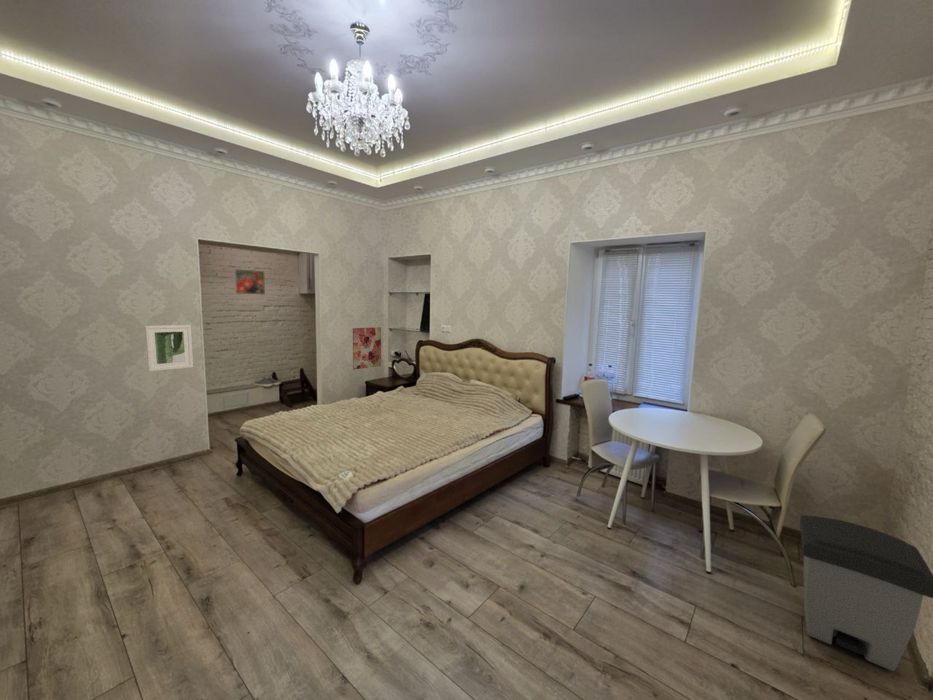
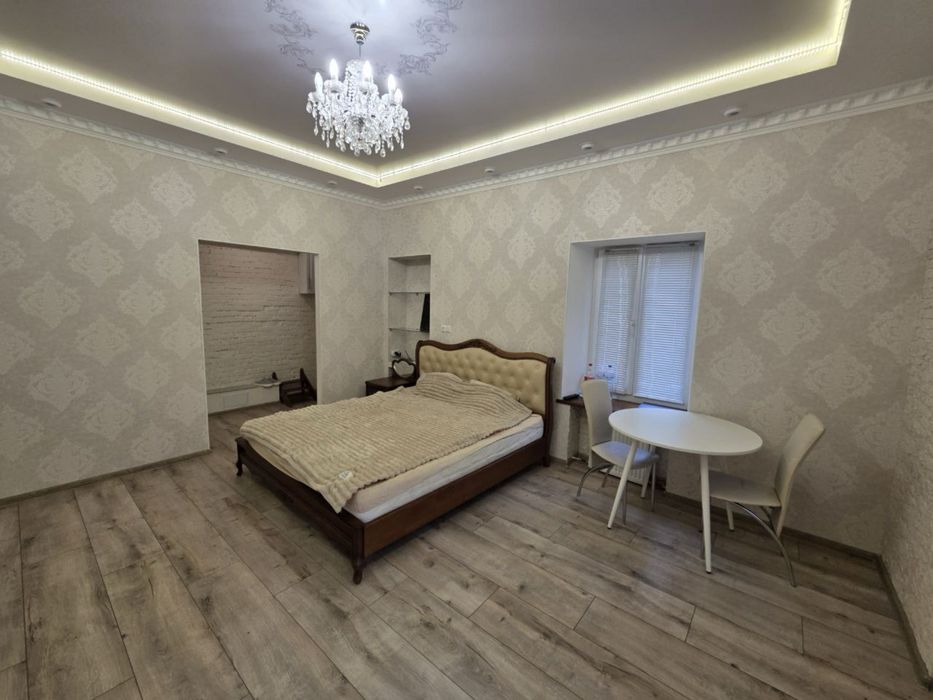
- trash can (852, 587)
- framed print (170, 347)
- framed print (250, 282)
- wall art (367, 347)
